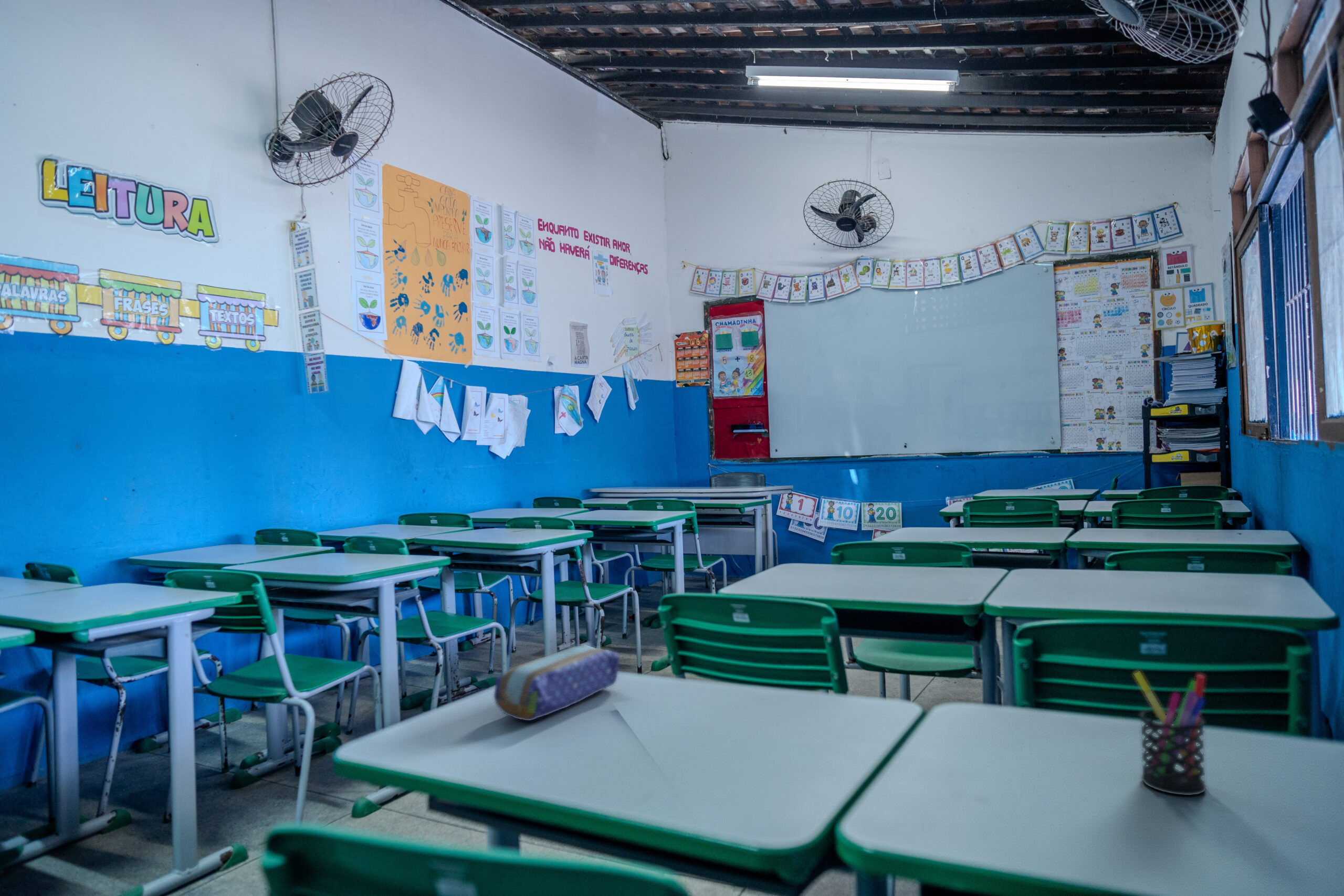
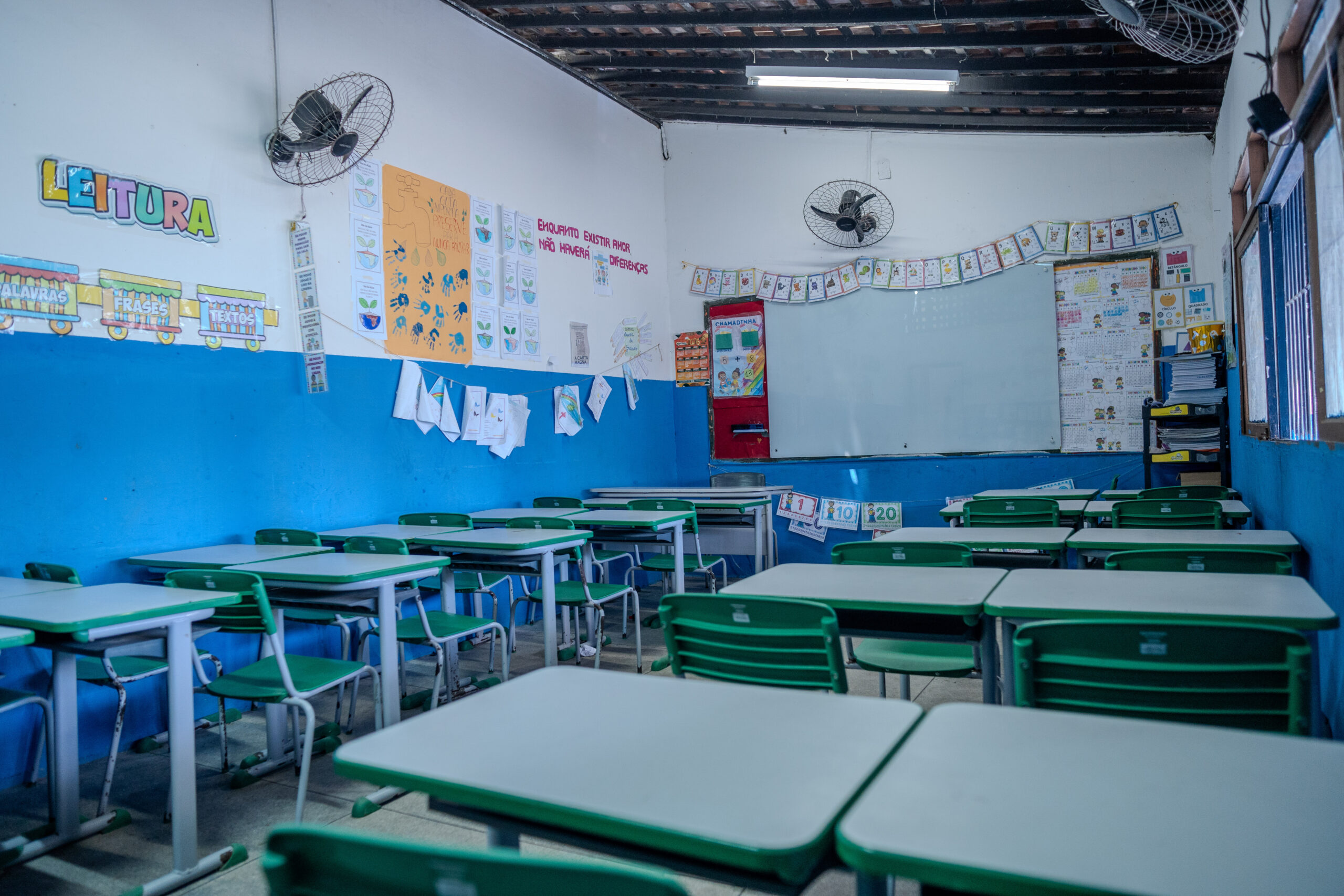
- pen holder (1179, 726)
- pencil case (558, 679)
